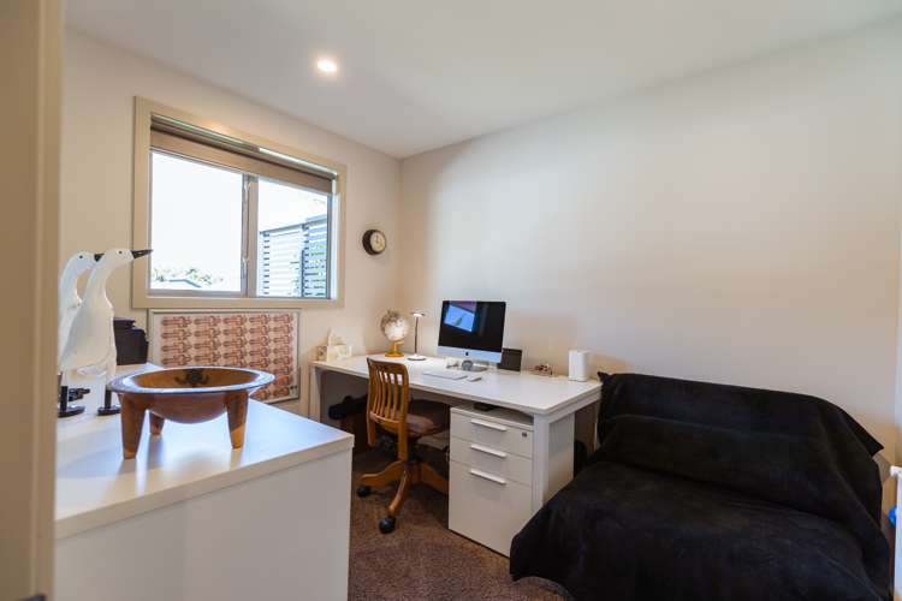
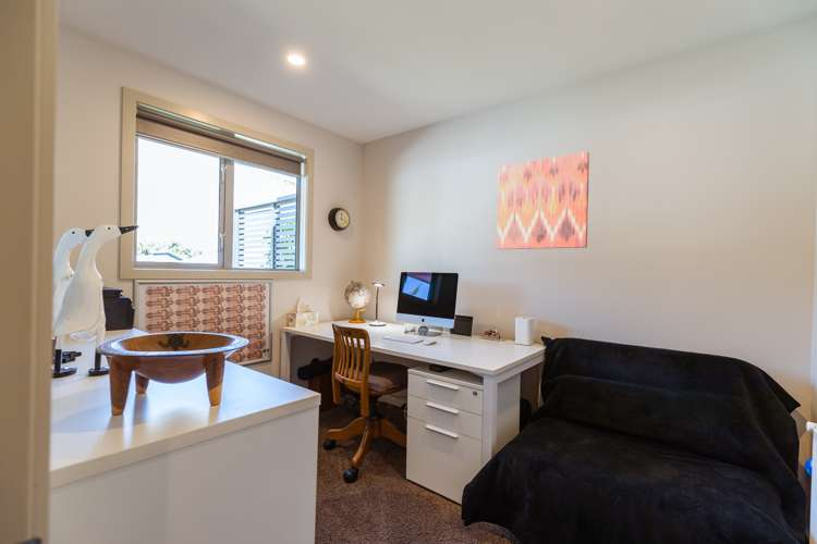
+ wall art (539, 203)
